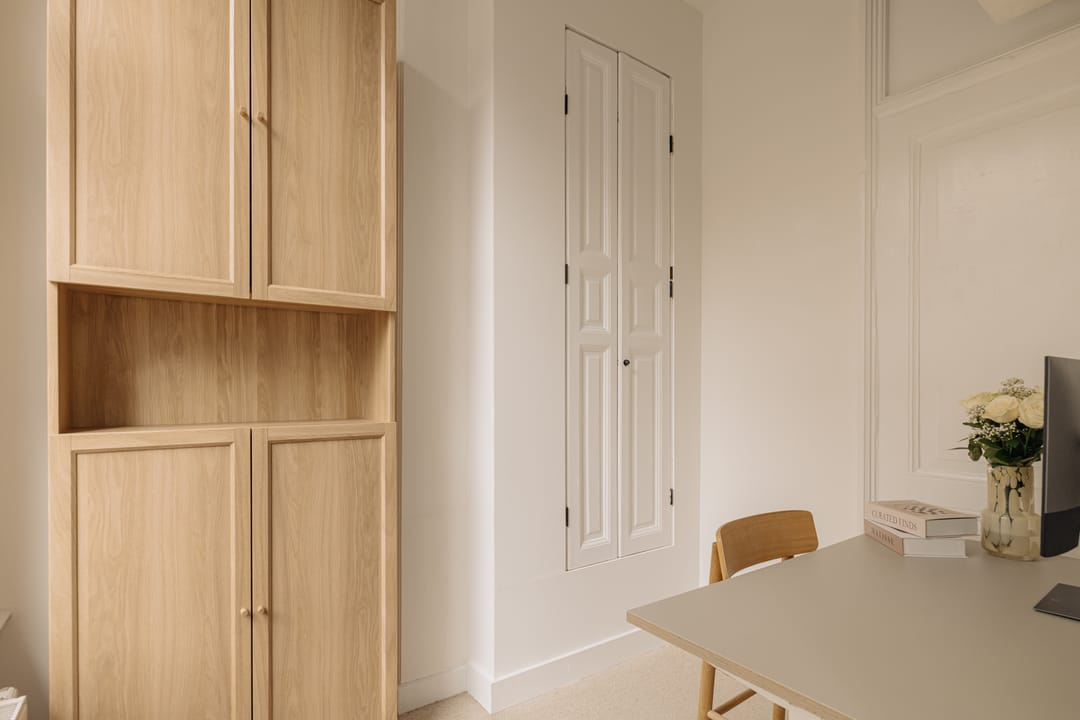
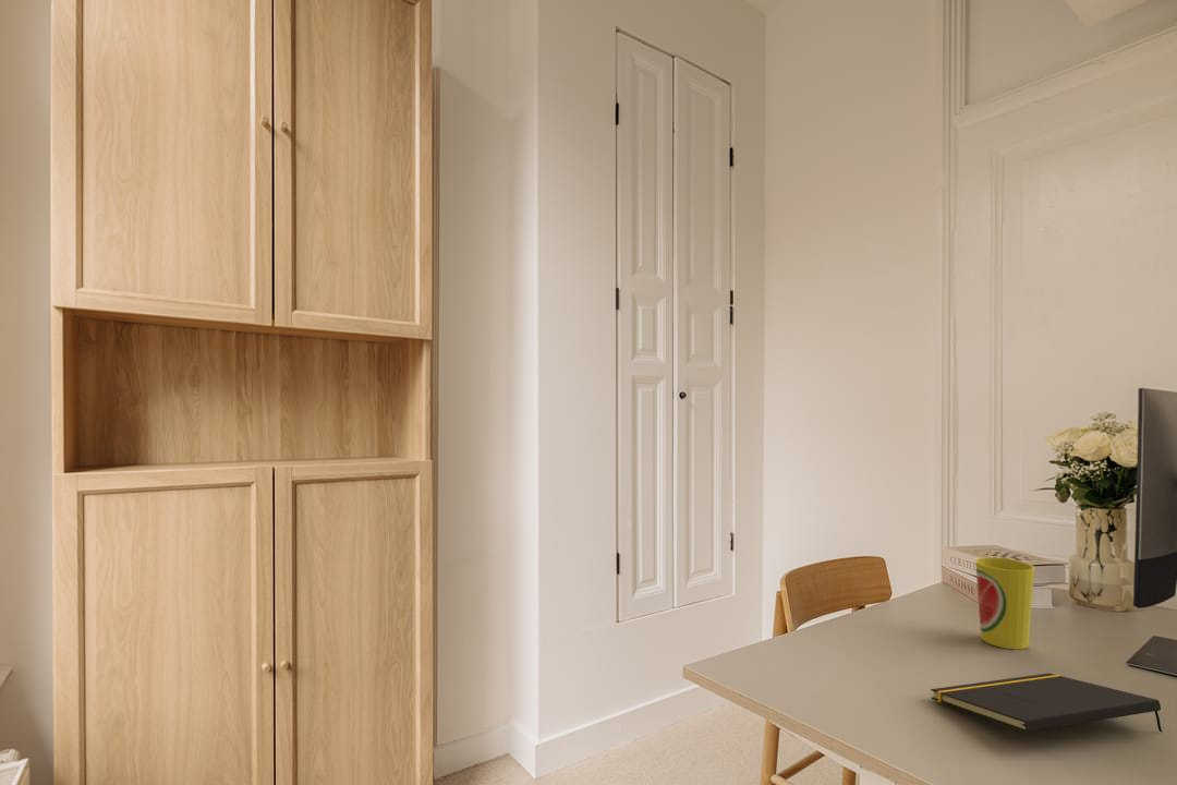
+ cup (1004, 602)
+ notepad (1039, 699)
